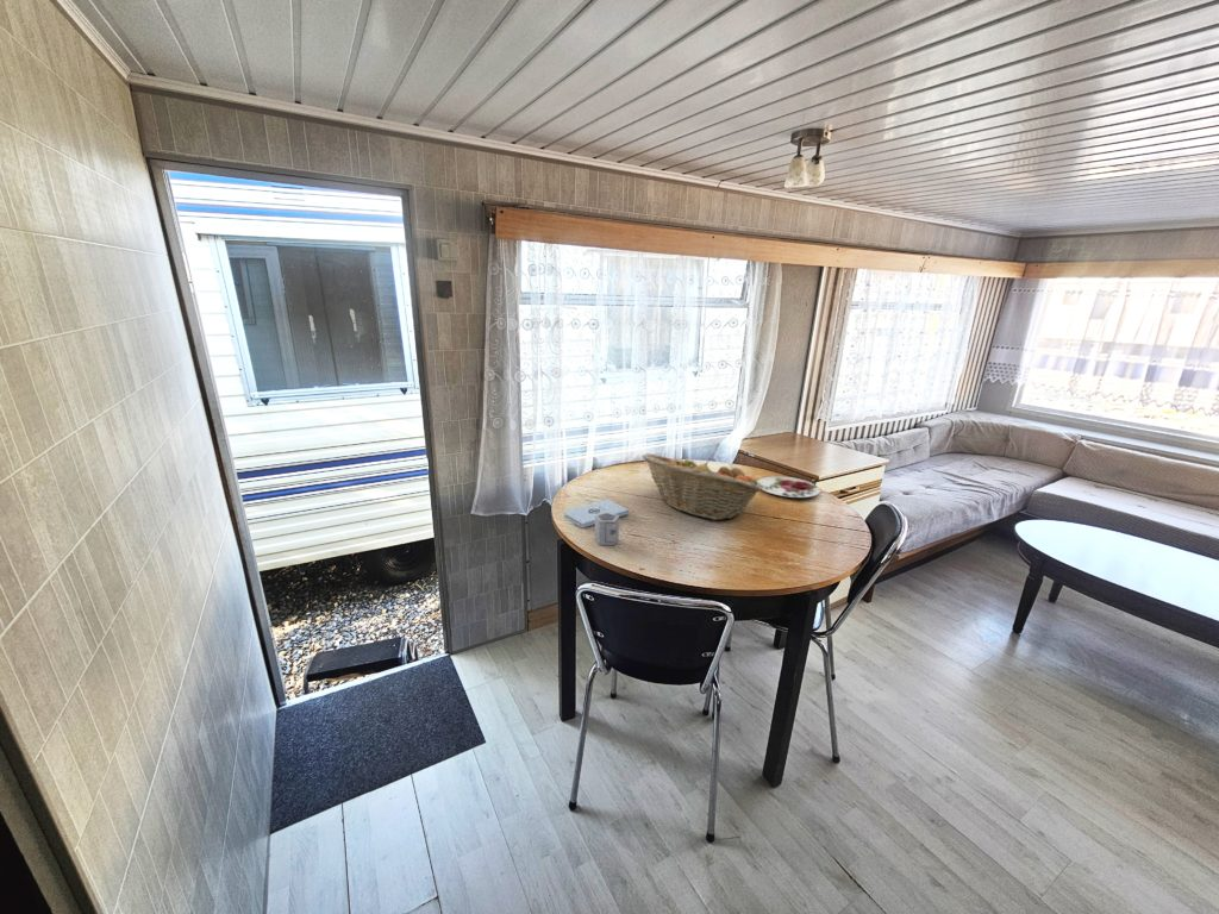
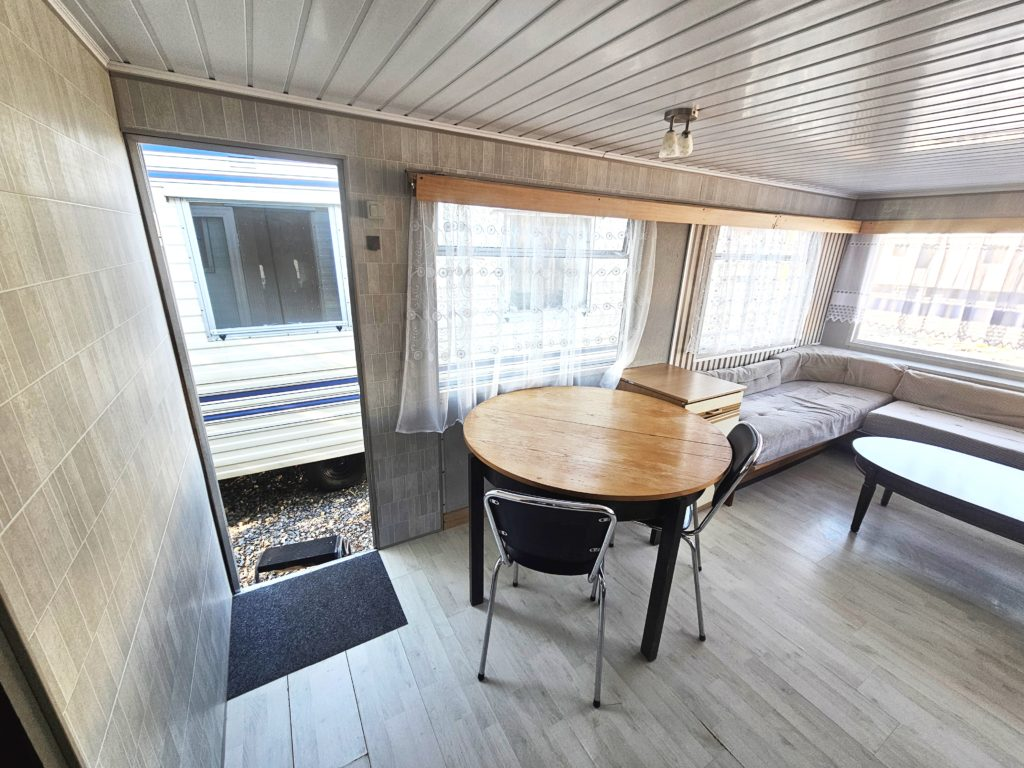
- notepad (595, 513)
- fruit basket (699, 480)
- plate (787, 486)
- cup (605, 527)
